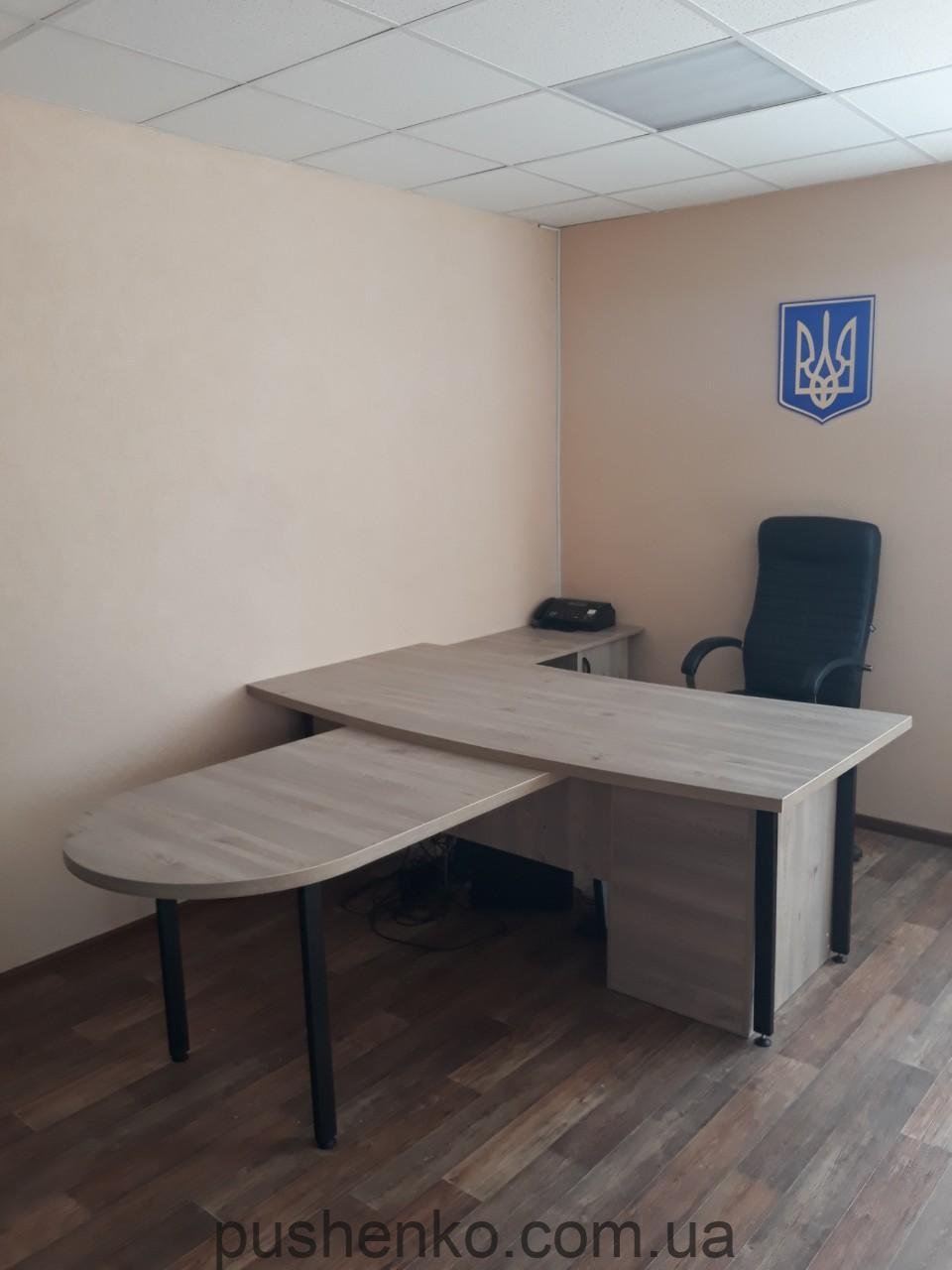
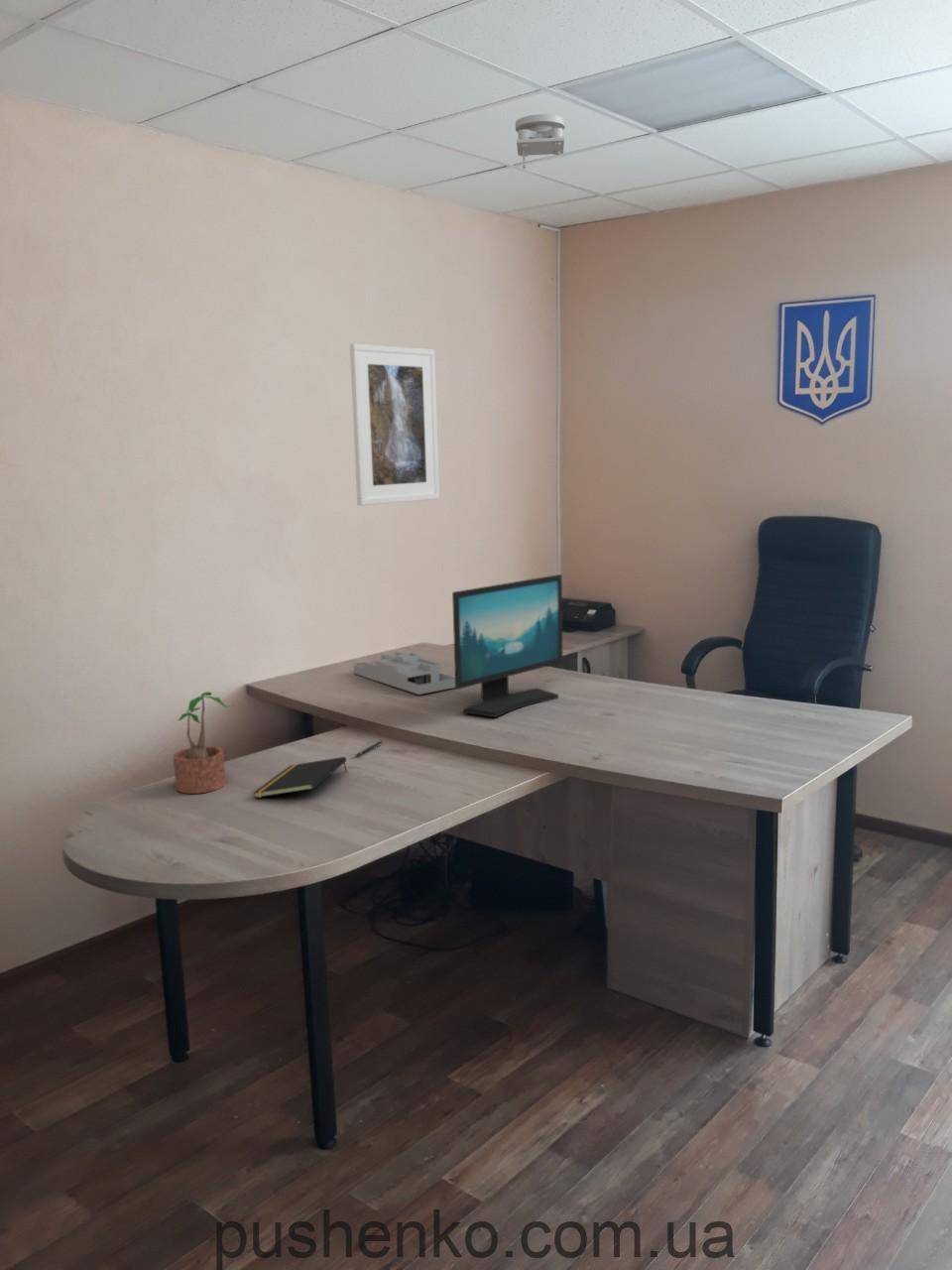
+ pen (369, 748)
+ notepad (300, 776)
+ smoke detector (539, 144)
+ potted plant (202, 740)
+ desk organizer (403, 668)
+ computer monitor (509, 644)
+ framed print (397, 425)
